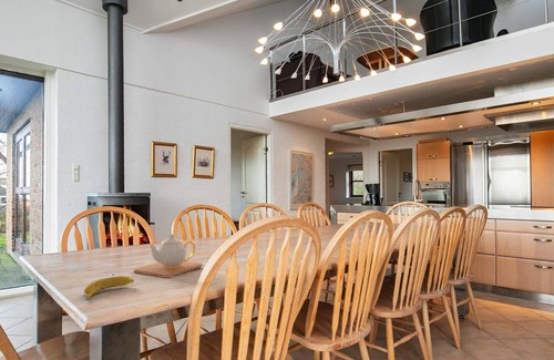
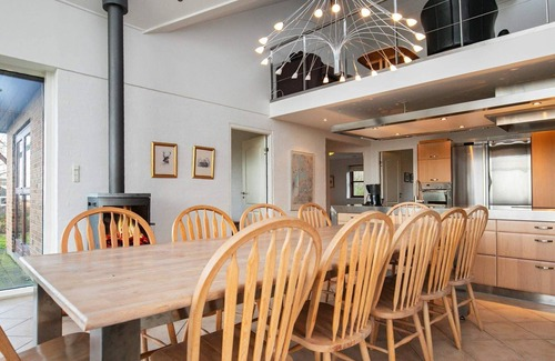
- banana (107, 286)
- teapot (168, 250)
